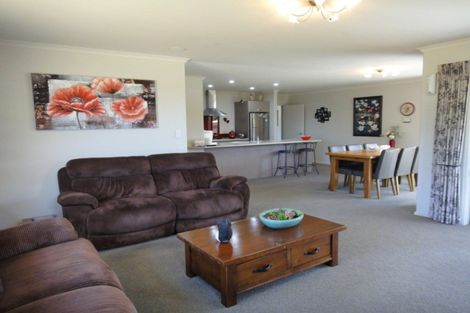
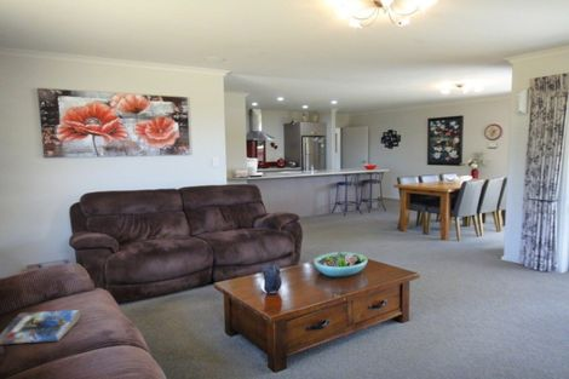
+ magazine (39, 325)
